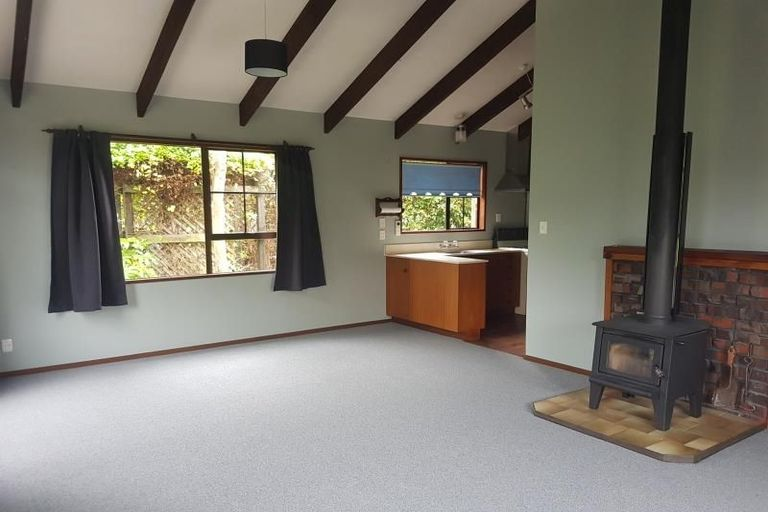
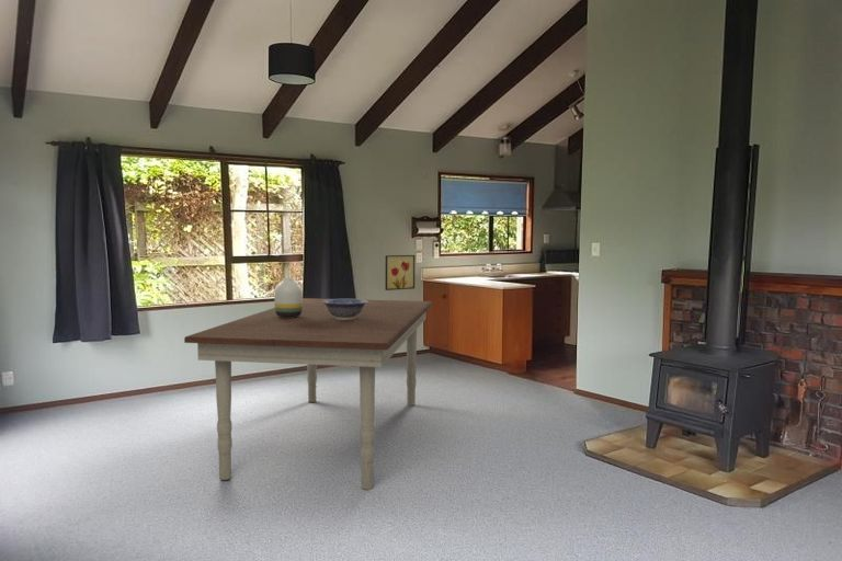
+ dining table (334, 365)
+ wall art (399, 272)
+ decorative bowl (345, 309)
+ vase (288, 297)
